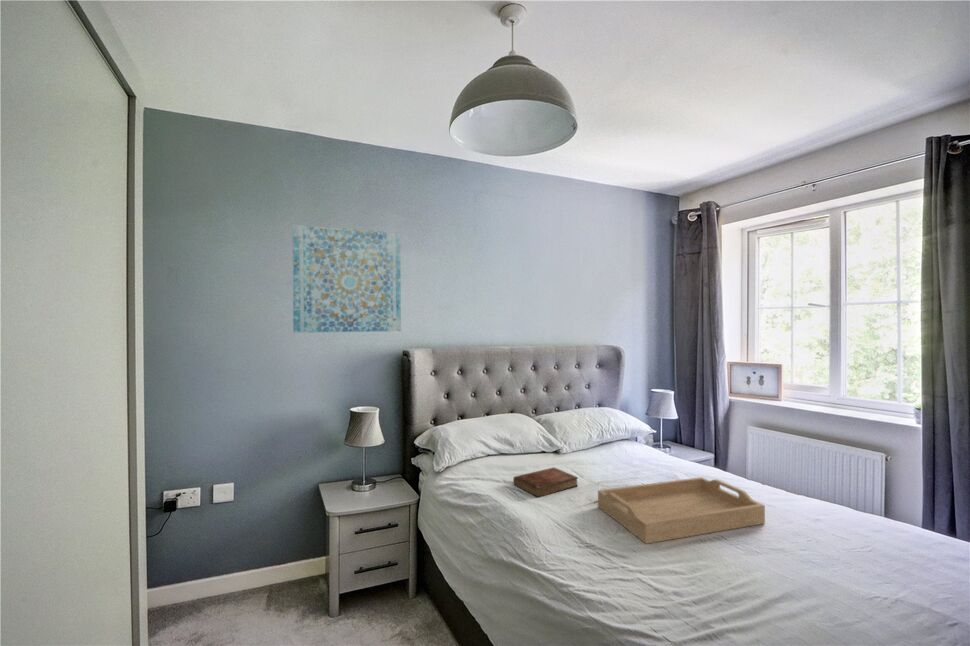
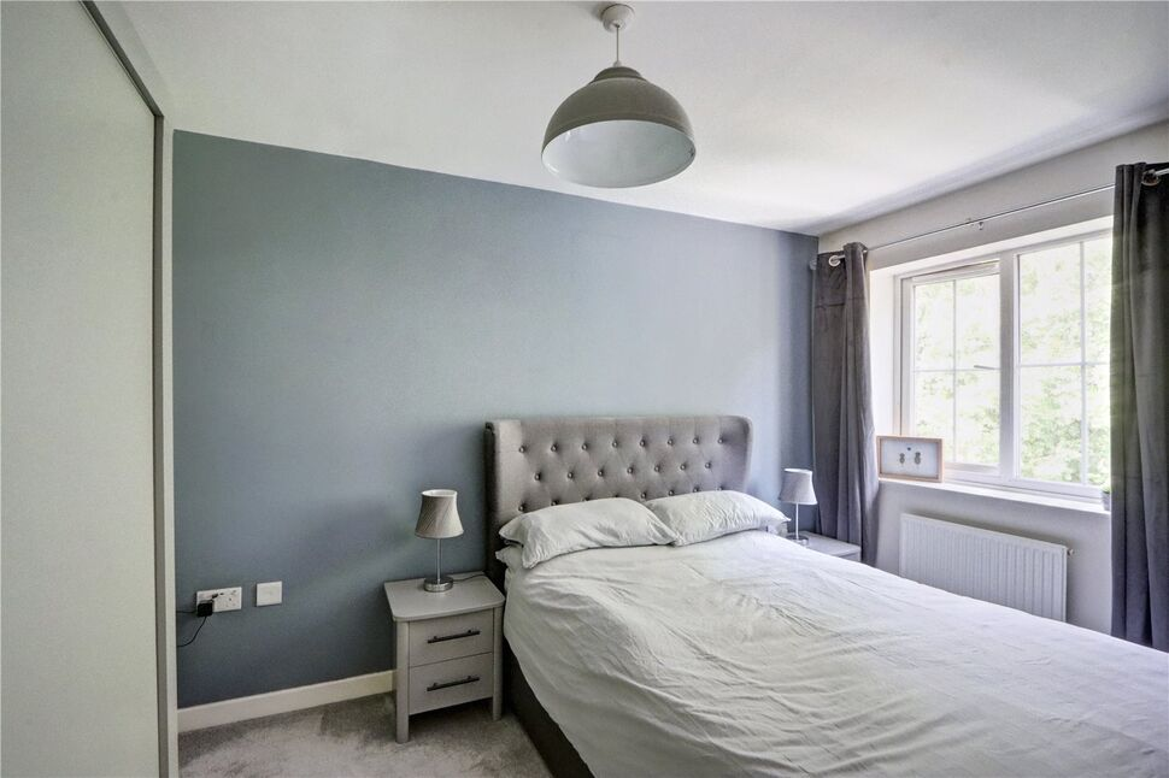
- bible (545, 480)
- wall art (349, 280)
- serving tray (677, 503)
